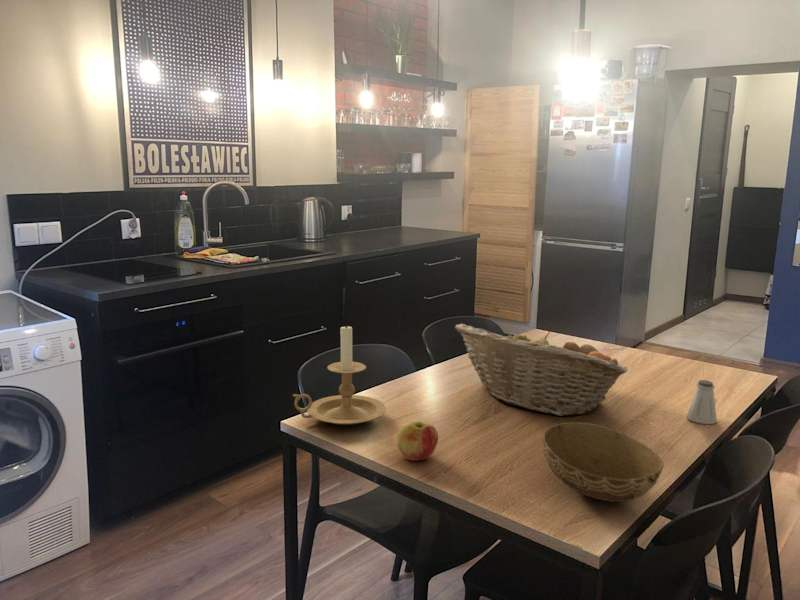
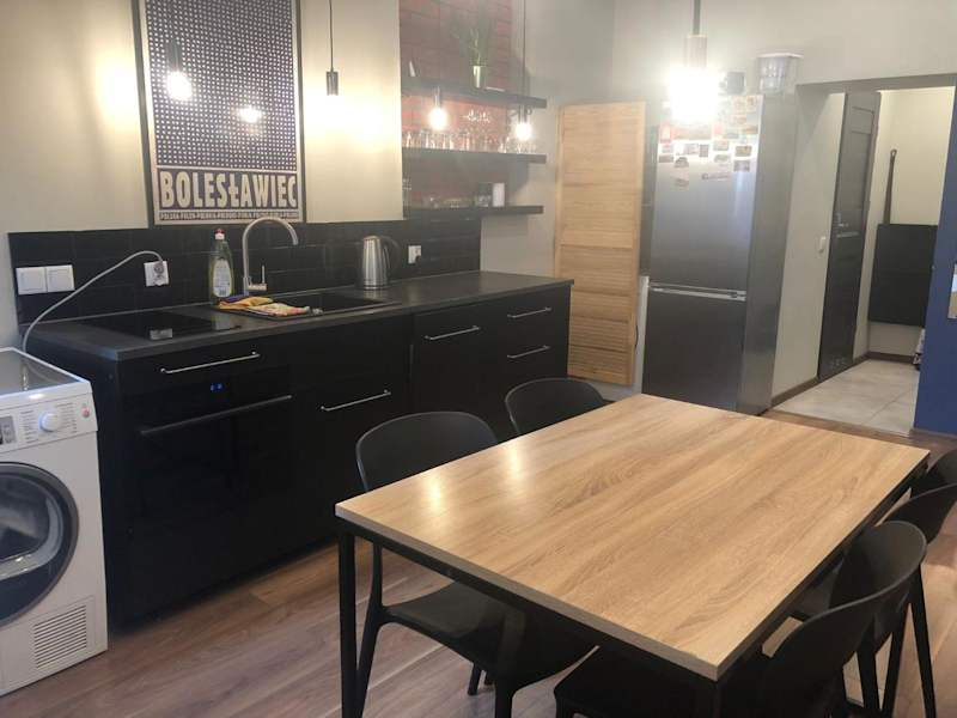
- saltshaker (703, 400)
- candle holder (346, 370)
- fruit basket (536, 360)
- apple (416, 440)
- bowl (600, 467)
